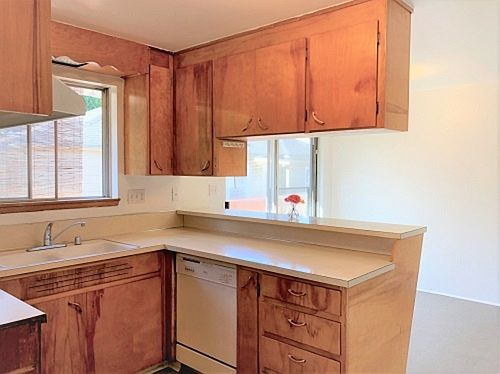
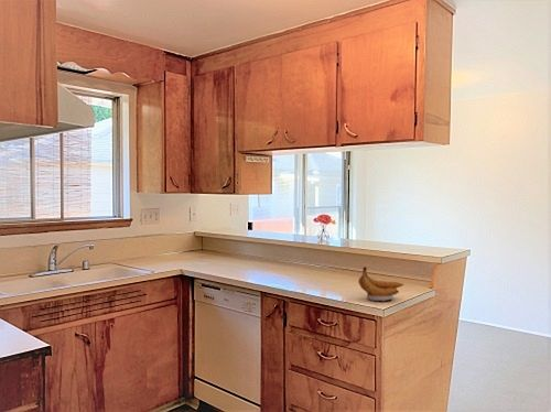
+ banana (380, 283)
